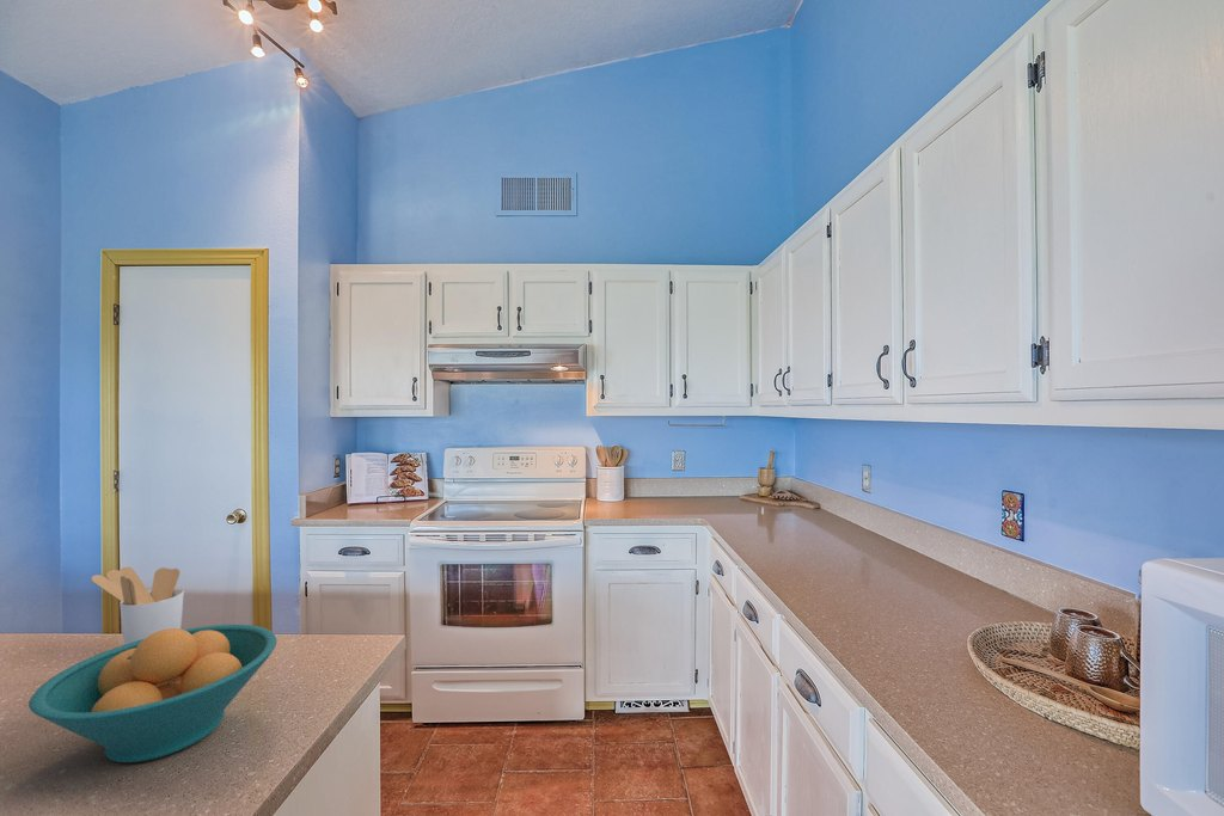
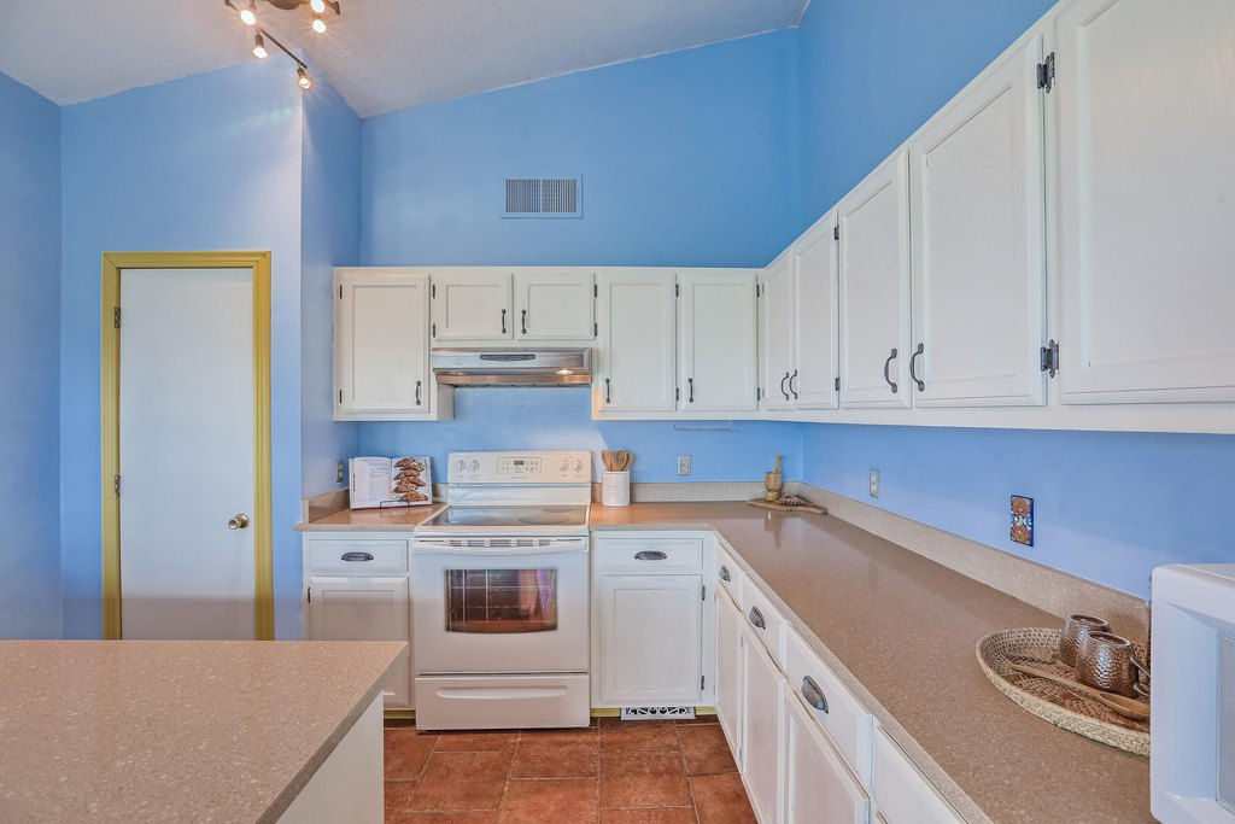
- fruit bowl (167, 682)
- utensil holder (140, 611)
